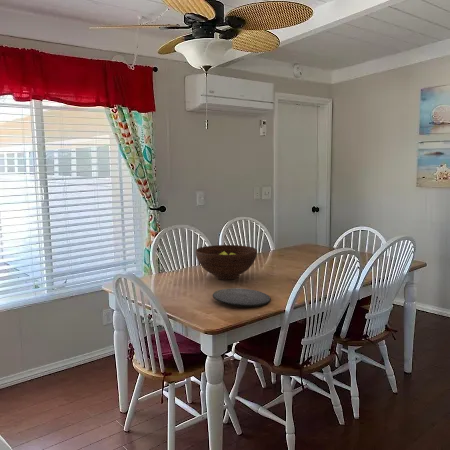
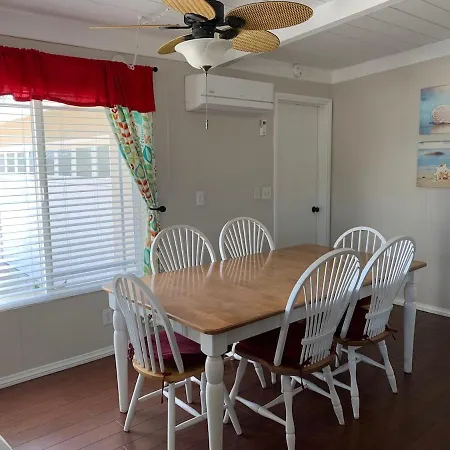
- plate (241, 296)
- fruit bowl (226, 263)
